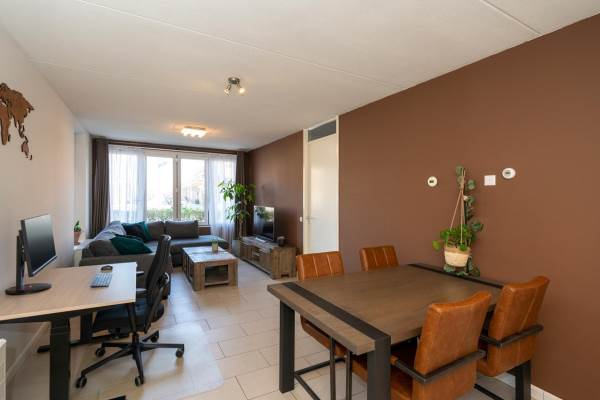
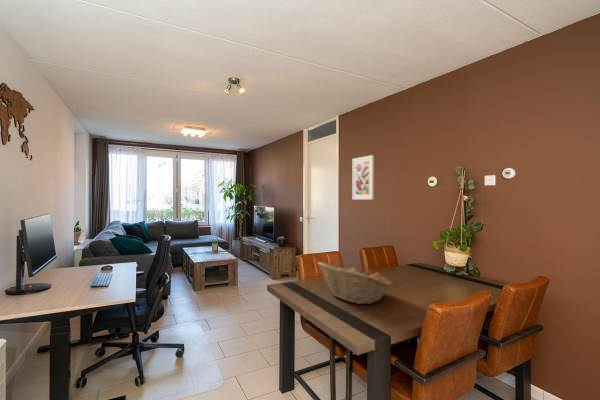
+ fruit basket (352, 279)
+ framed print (362, 178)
